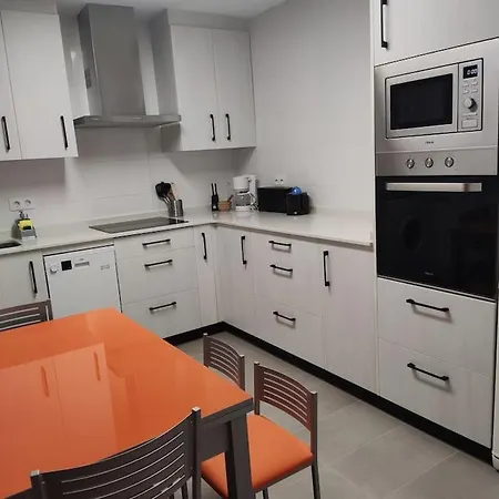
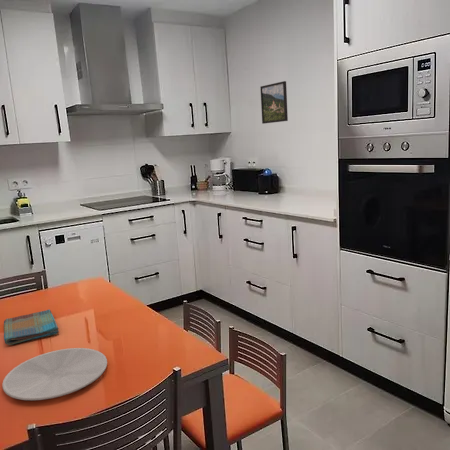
+ dish towel (29, 325)
+ plate (56, 372)
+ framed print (273, 103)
